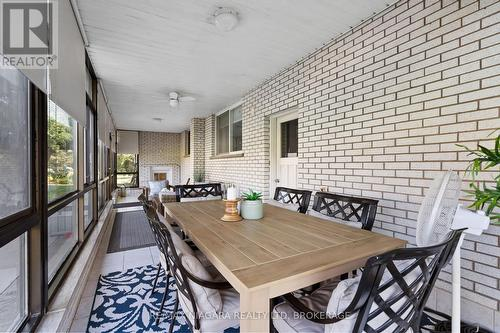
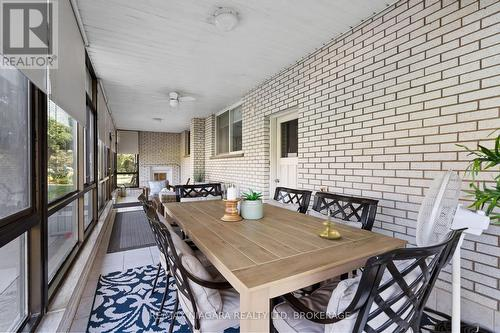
+ candle holder (329, 222)
